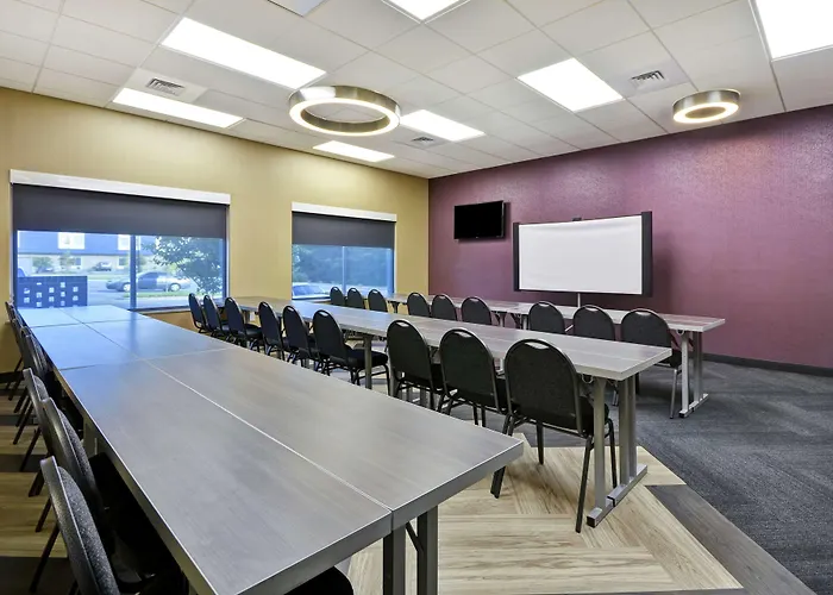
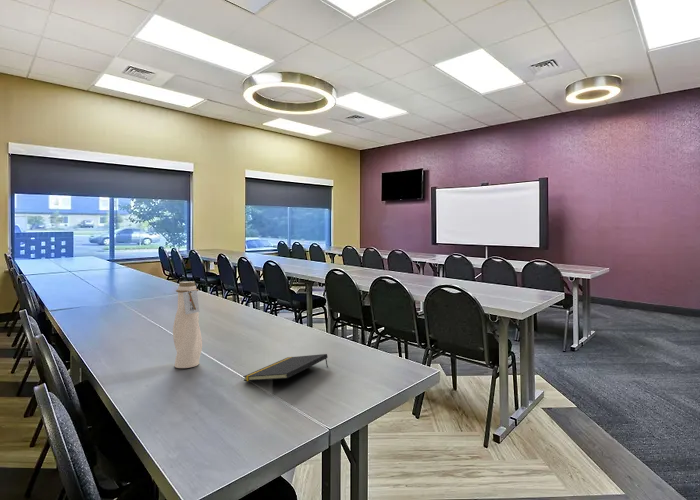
+ notepad (287, 366)
+ water bottle (188, 323)
